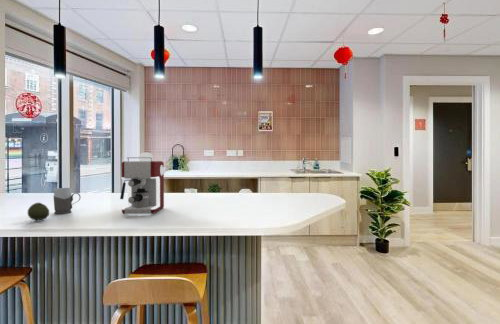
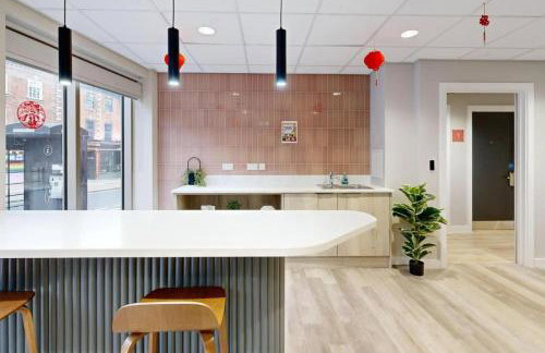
- mug (67, 200)
- fruit (38, 211)
- coffee maker (141, 182)
